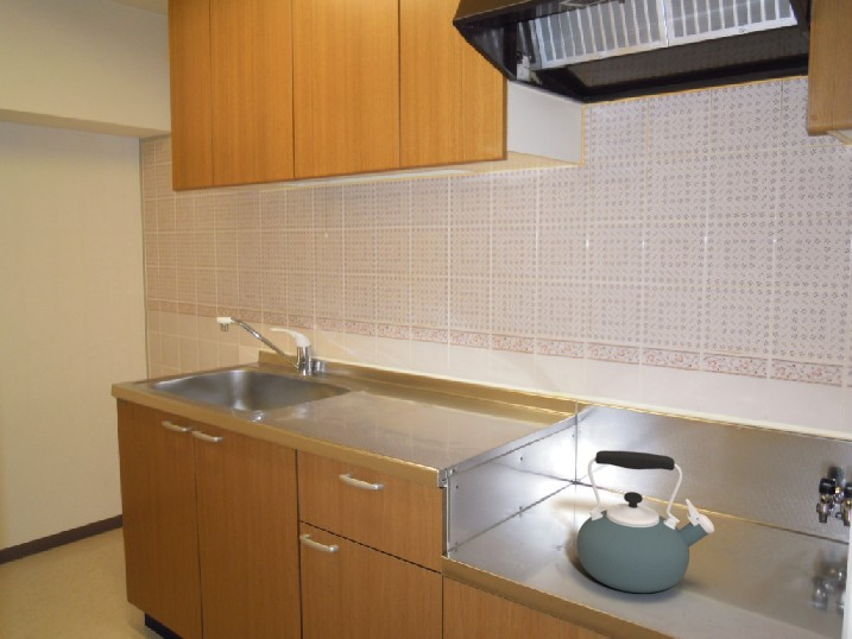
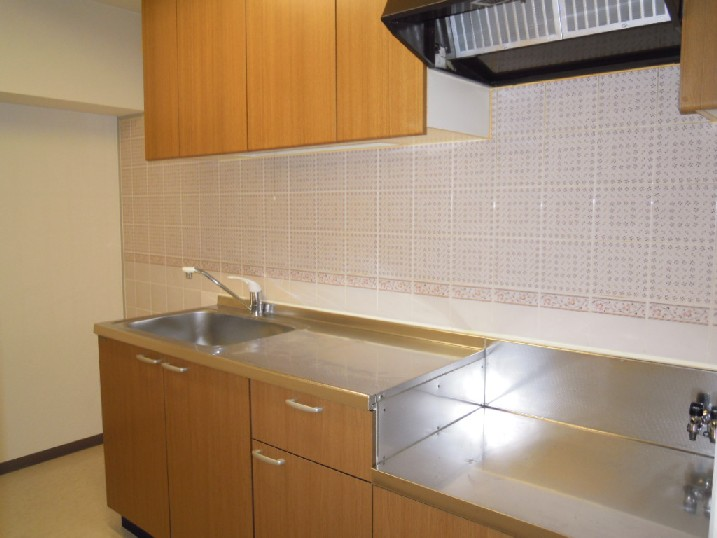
- kettle (644, 514)
